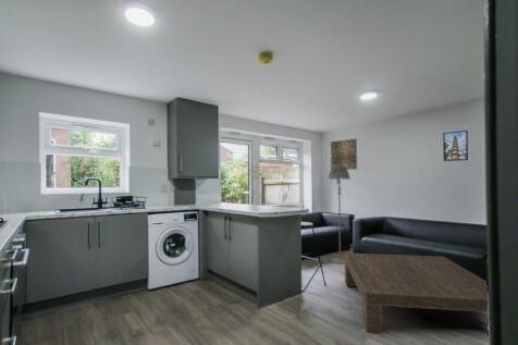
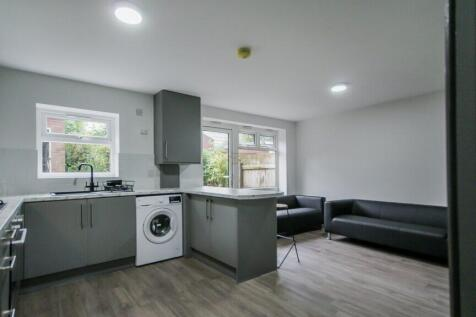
- coffee table (411, 288)
- floor lamp (338, 213)
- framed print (455, 146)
- wall art (343, 155)
